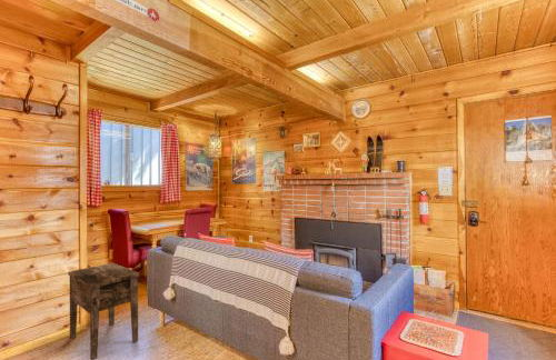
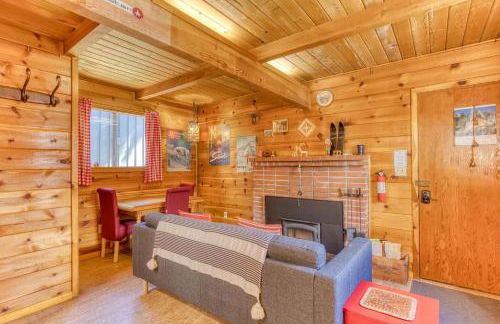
- side table (103, 306)
